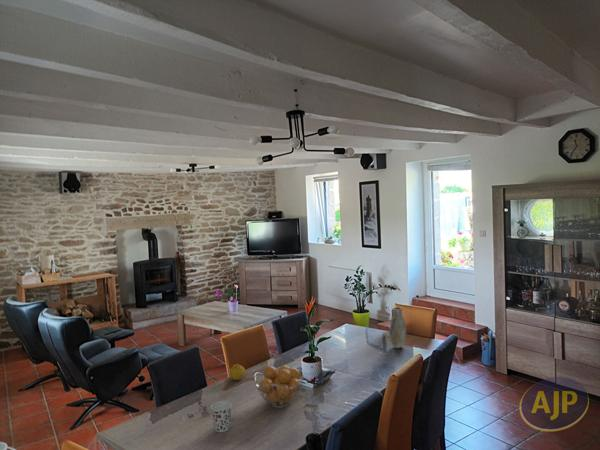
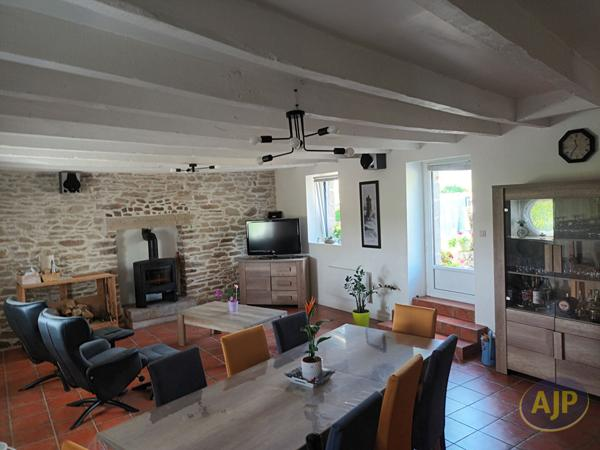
- vase (397, 327)
- cup (221, 416)
- fruit basket (279, 385)
- fruit (237, 371)
